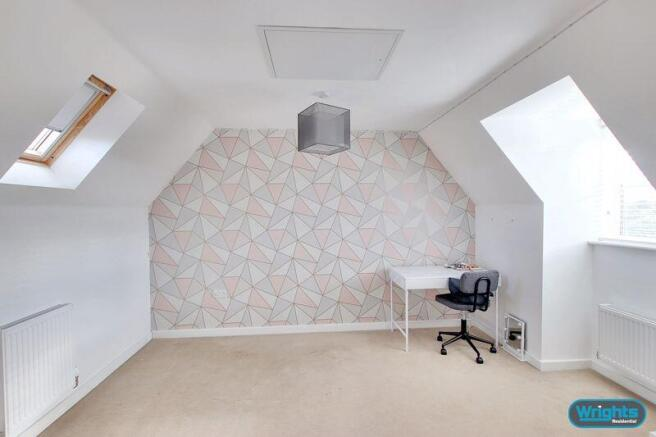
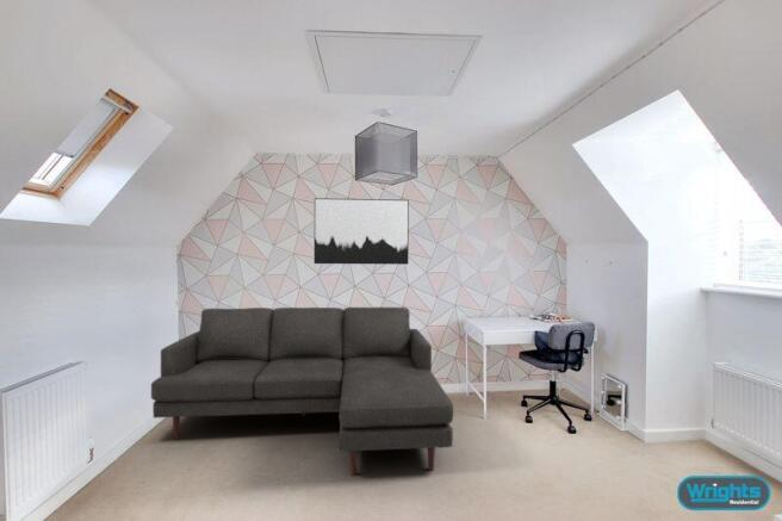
+ wall art (361, 231)
+ sofa (299, 373)
